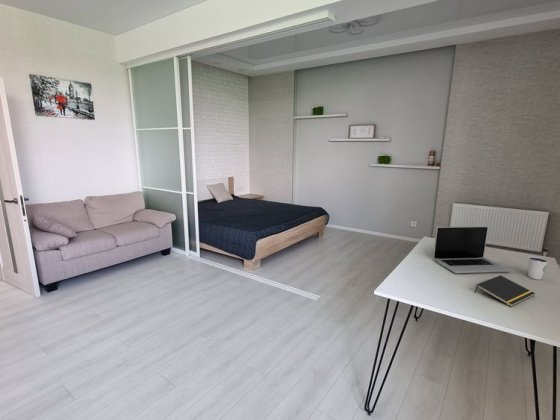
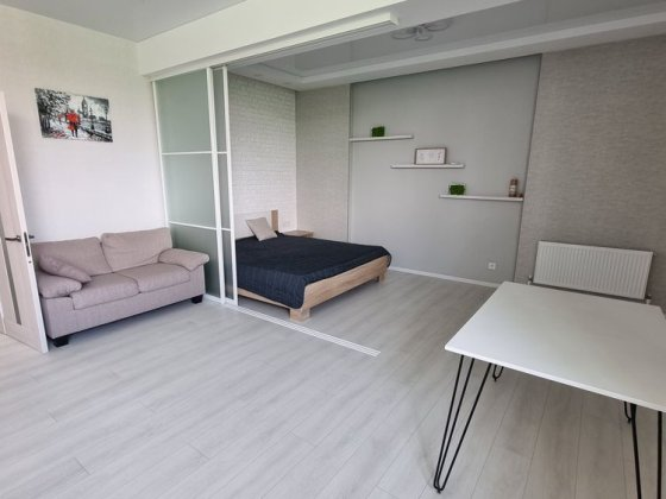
- dixie cup (536, 268)
- notepad (505, 289)
- laptop (472, 248)
